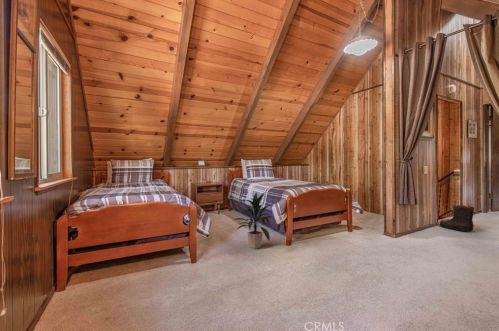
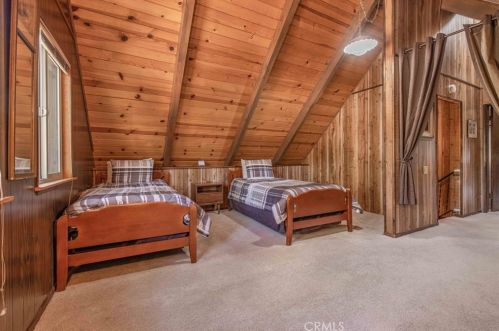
- indoor plant (255, 220)
- boots (456, 216)
